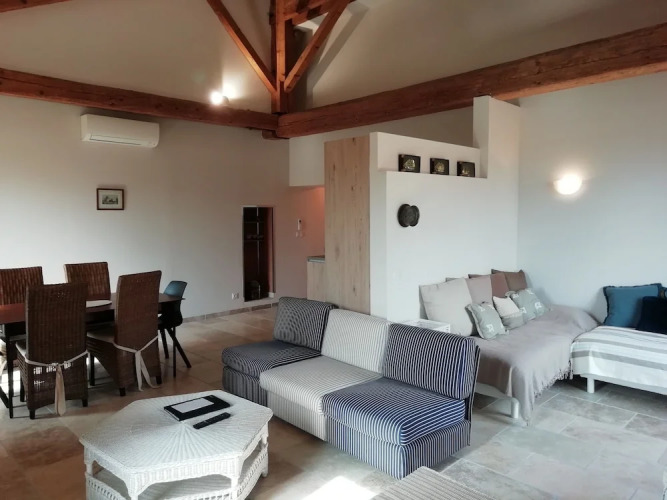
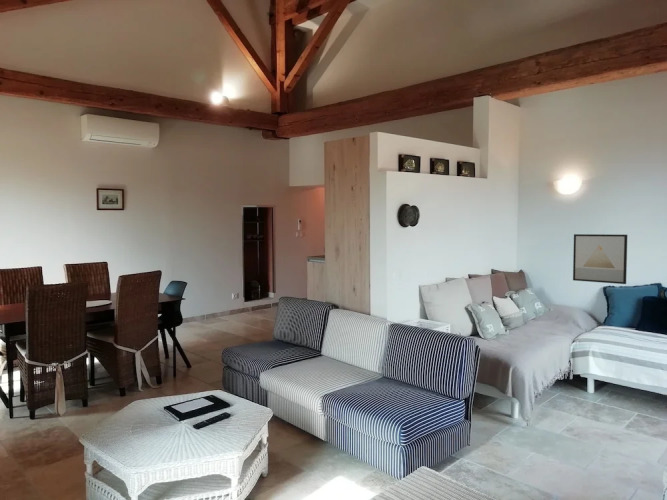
+ wall art (599, 258)
